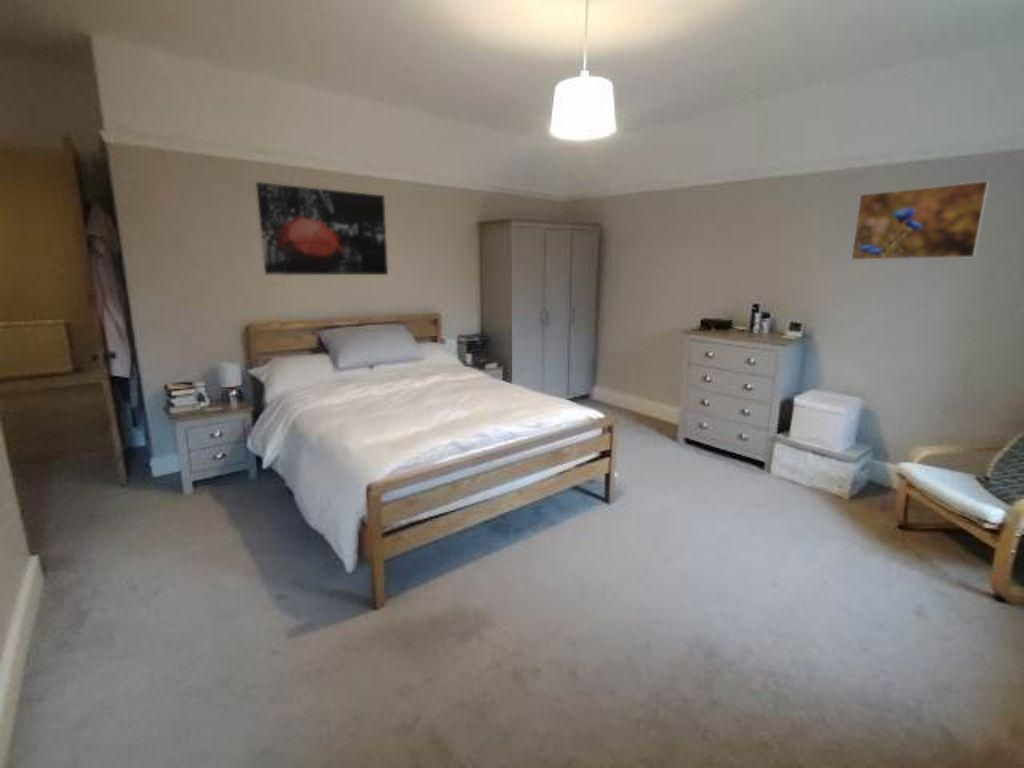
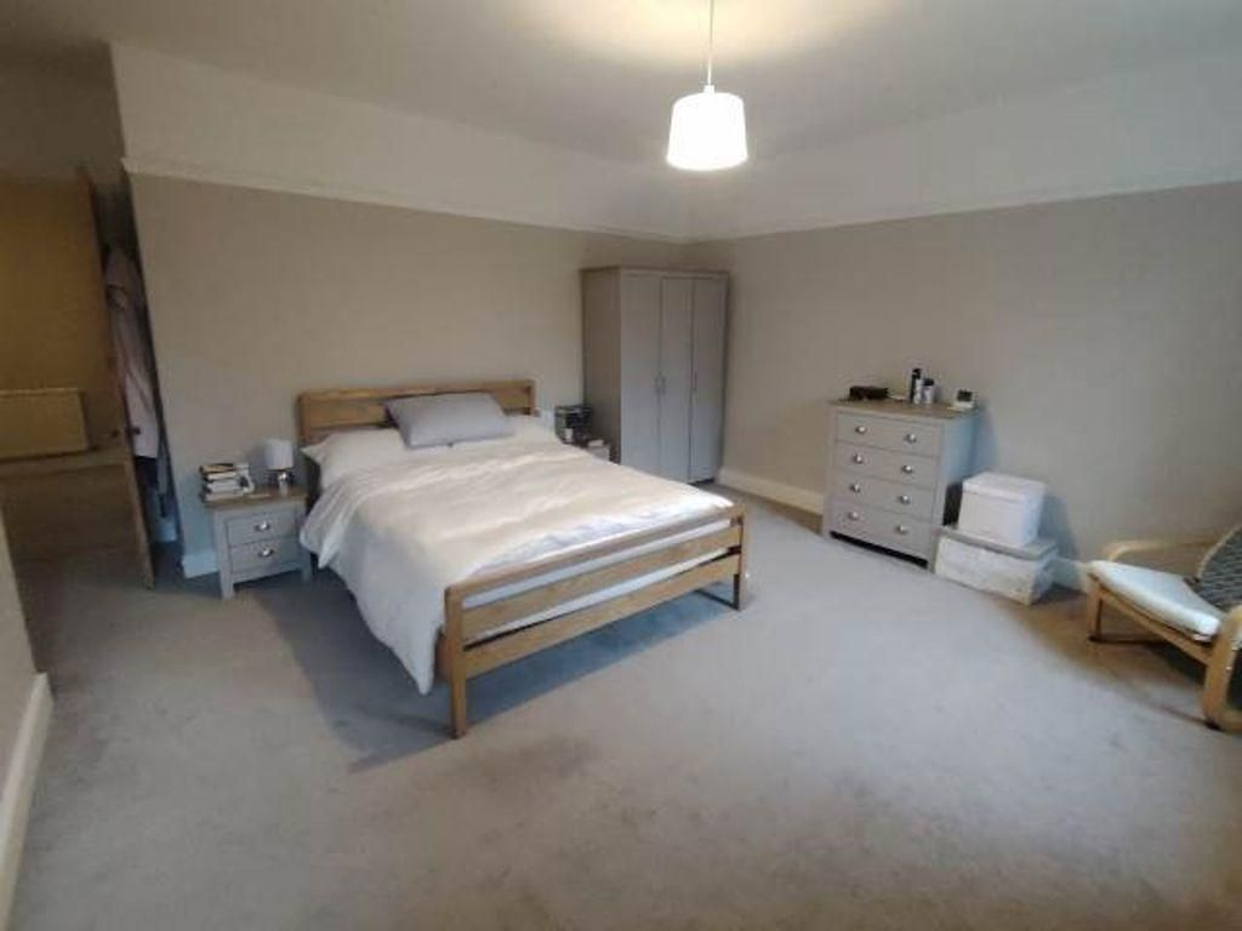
- wall art (327, 232)
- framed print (914, 224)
